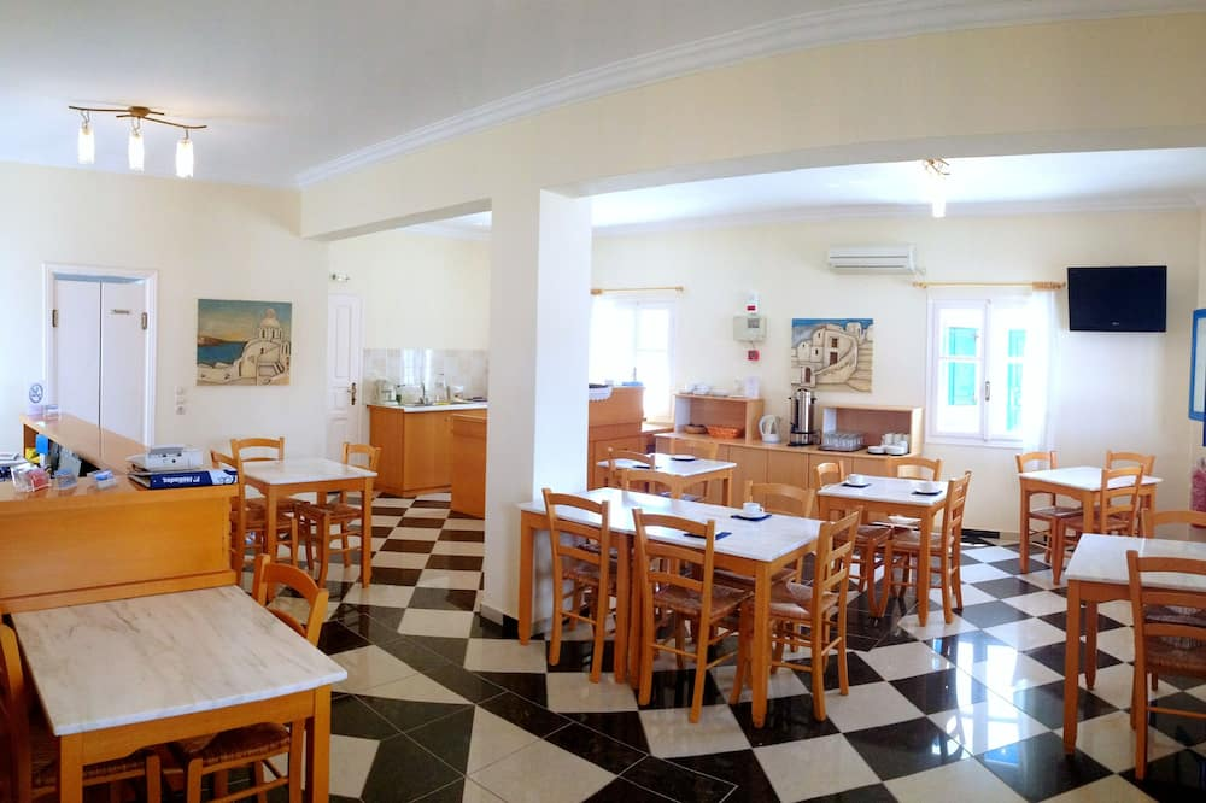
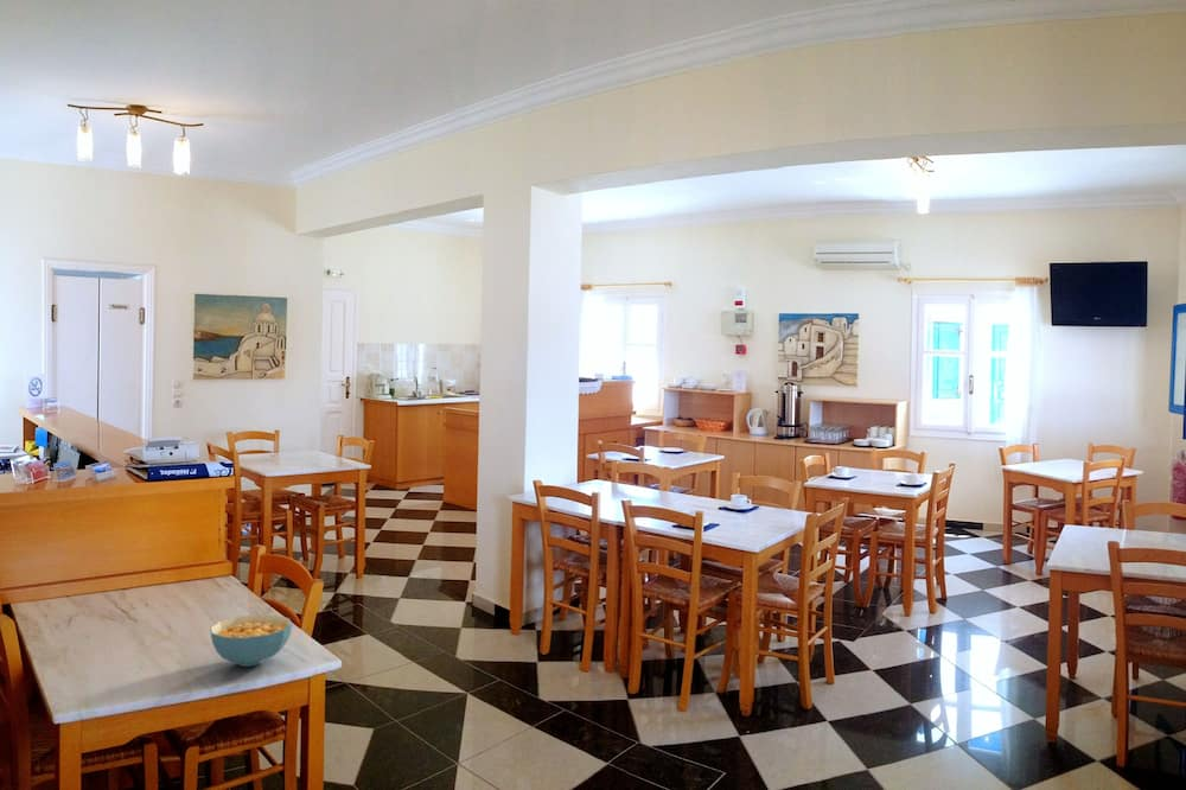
+ cereal bowl (250, 643)
